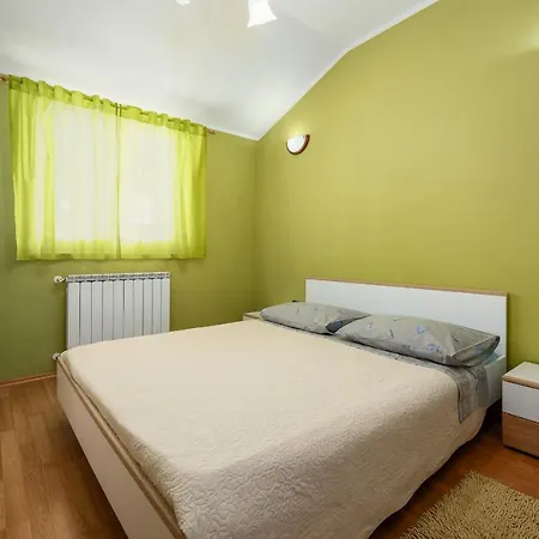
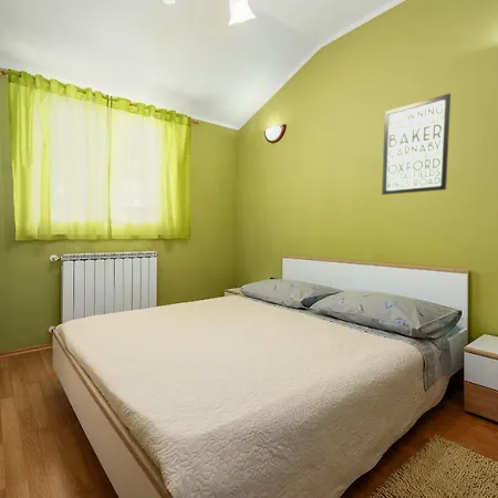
+ wall art (413, 147)
